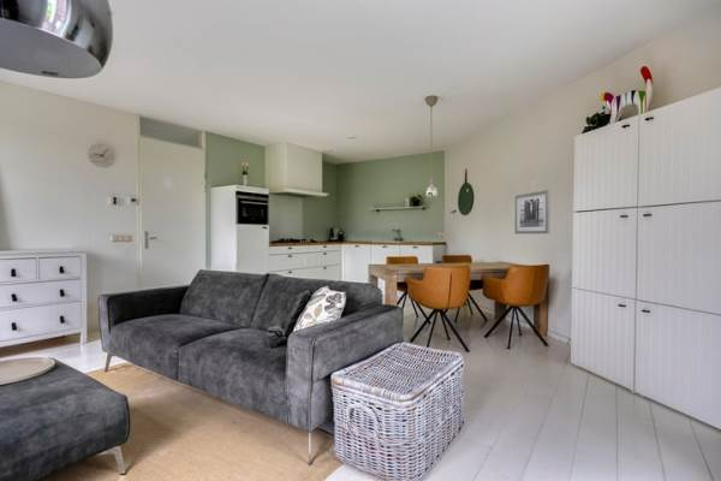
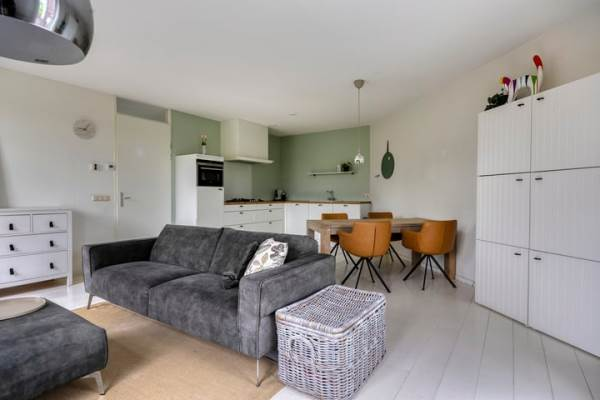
- wall art (531, 213)
